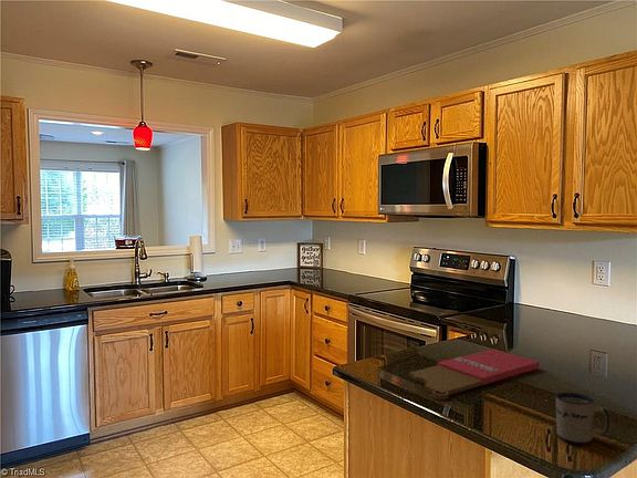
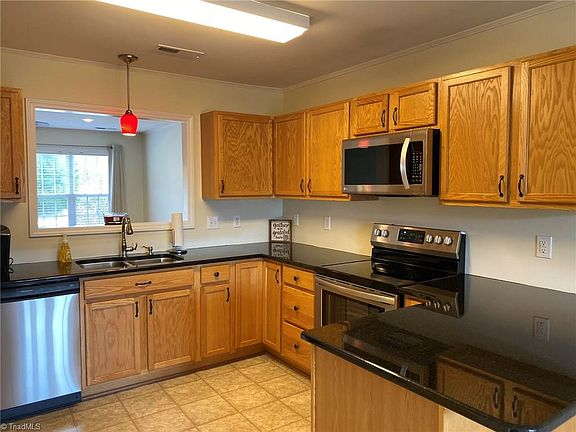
- mug (581, 419)
- cutting board (470, 371)
